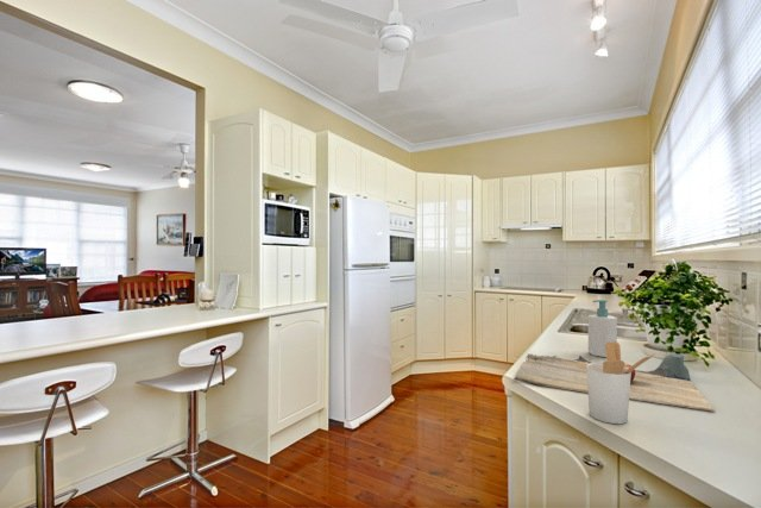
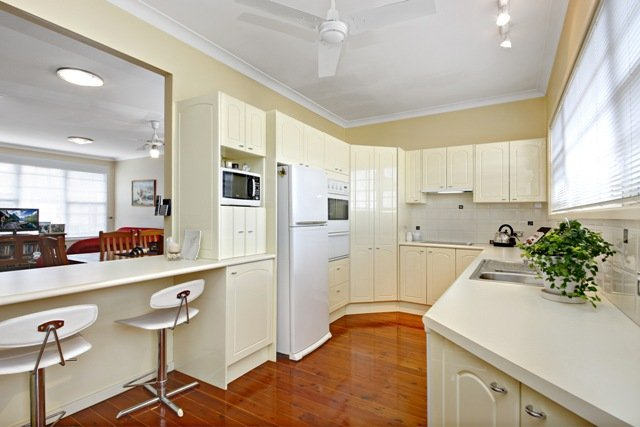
- soap bottle (602, 327)
- utensil holder (620, 382)
- cutting board (591, 363)
